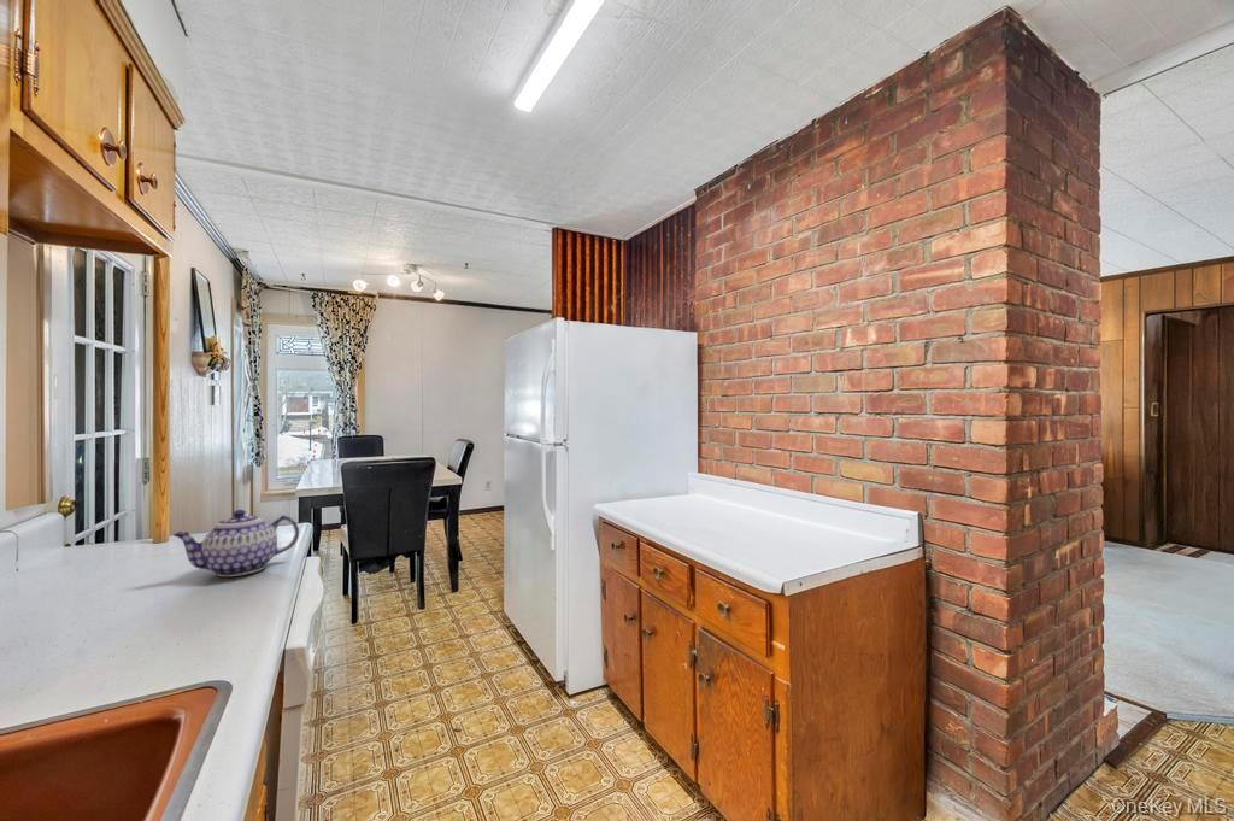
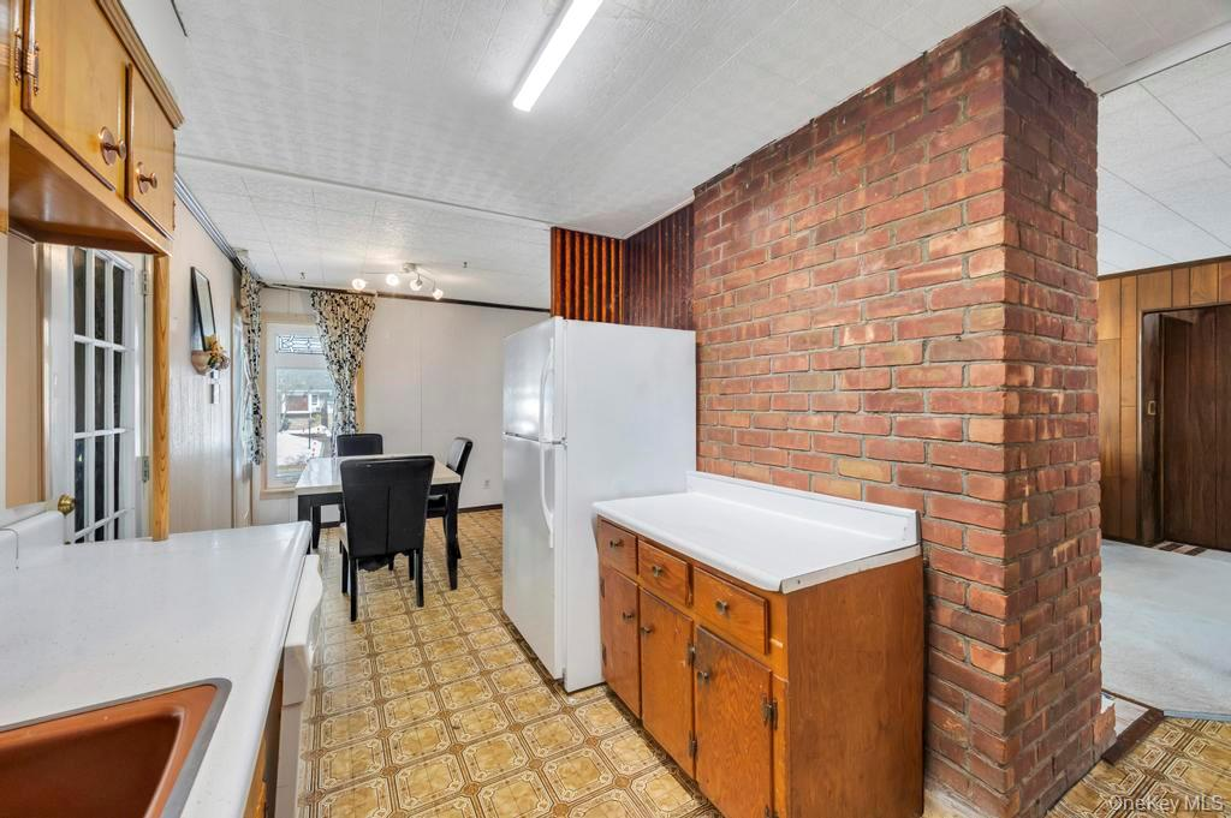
- teapot (240, 540)
